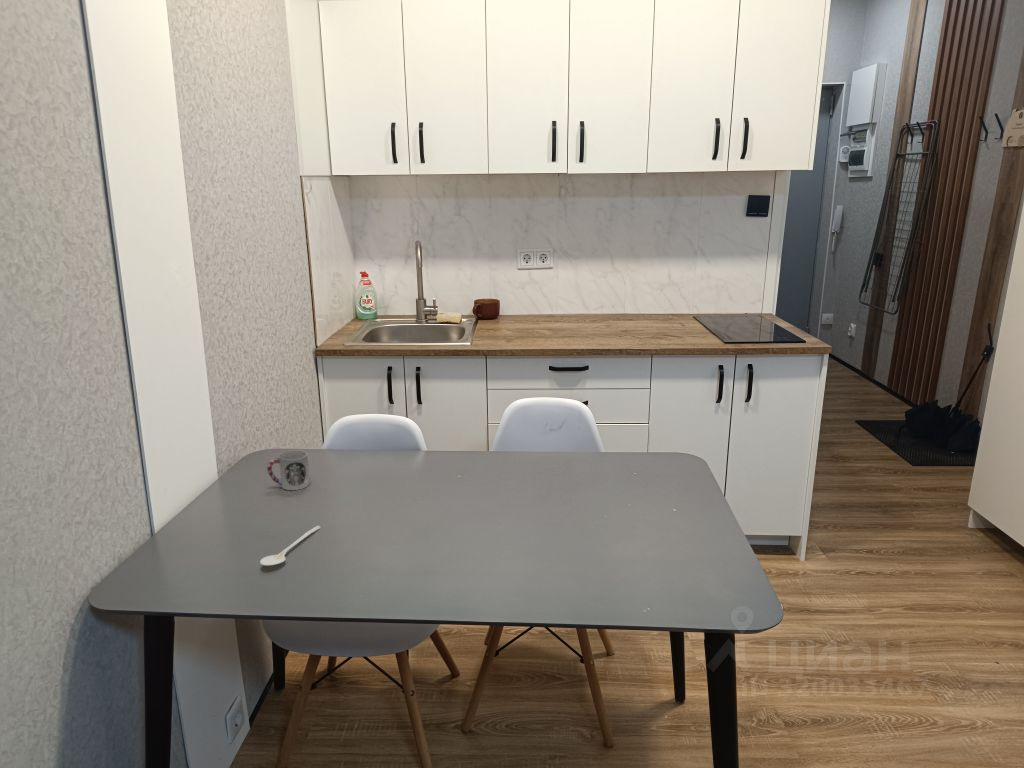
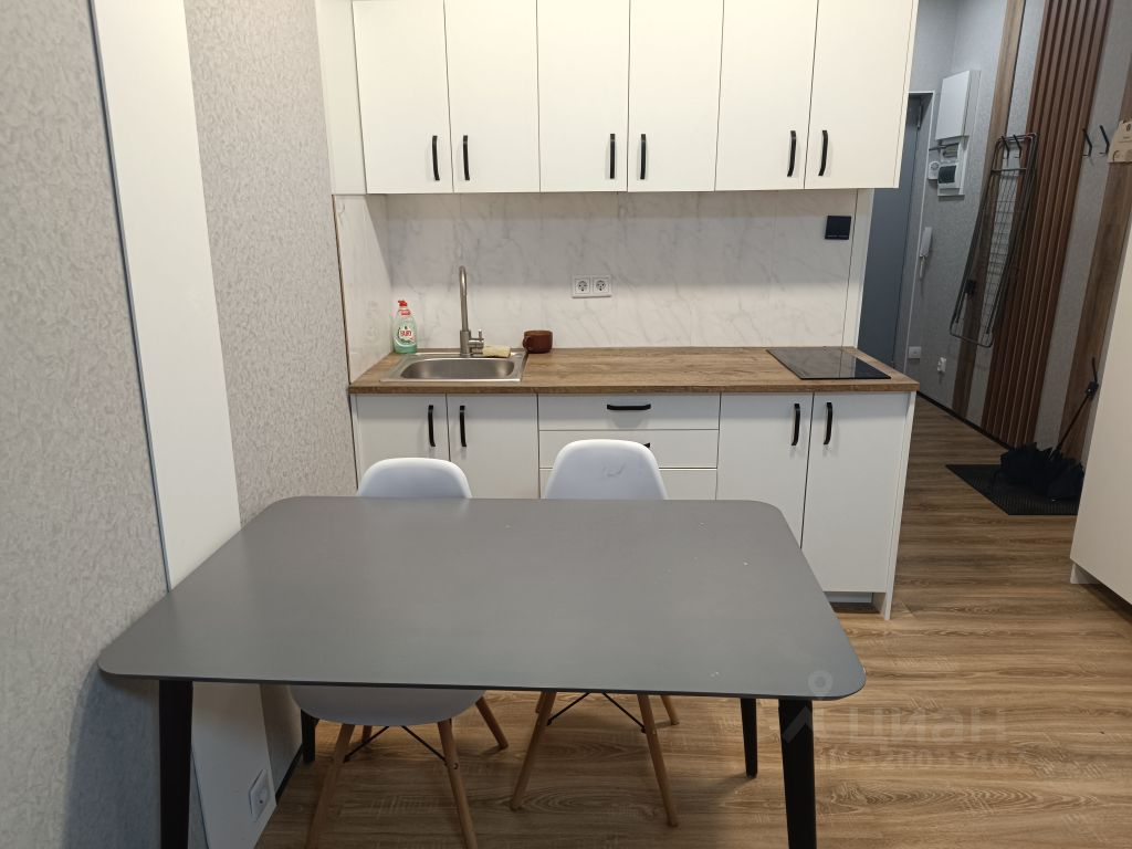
- stirrer (293, 544)
- cup (288, 470)
